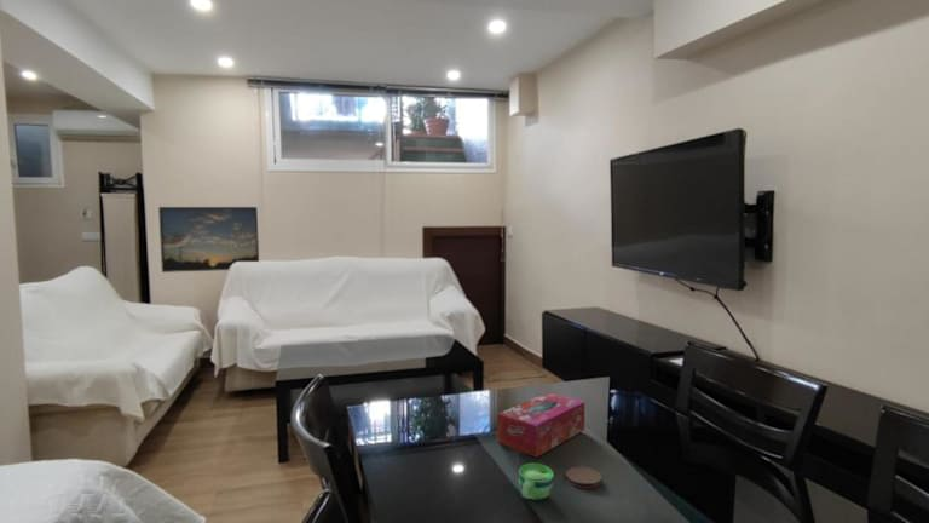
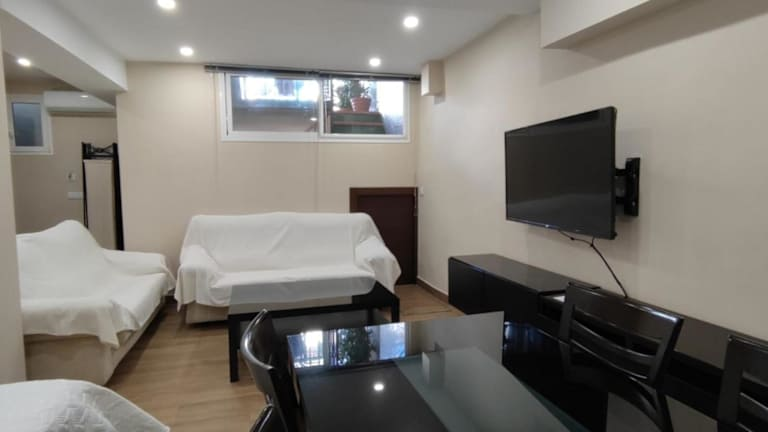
- tissue box (542, 421)
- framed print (210, 238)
- cup (535, 485)
- coaster (583, 477)
